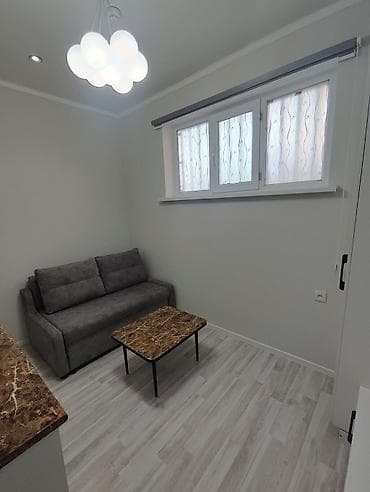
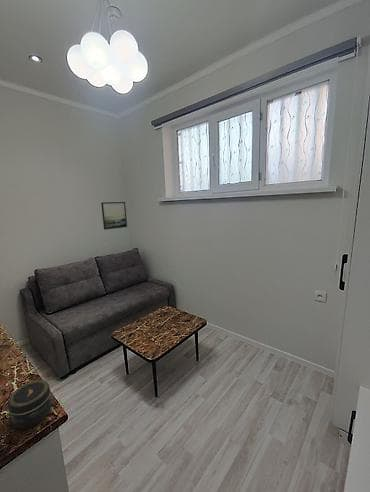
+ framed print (114, 215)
+ jar (31, 403)
